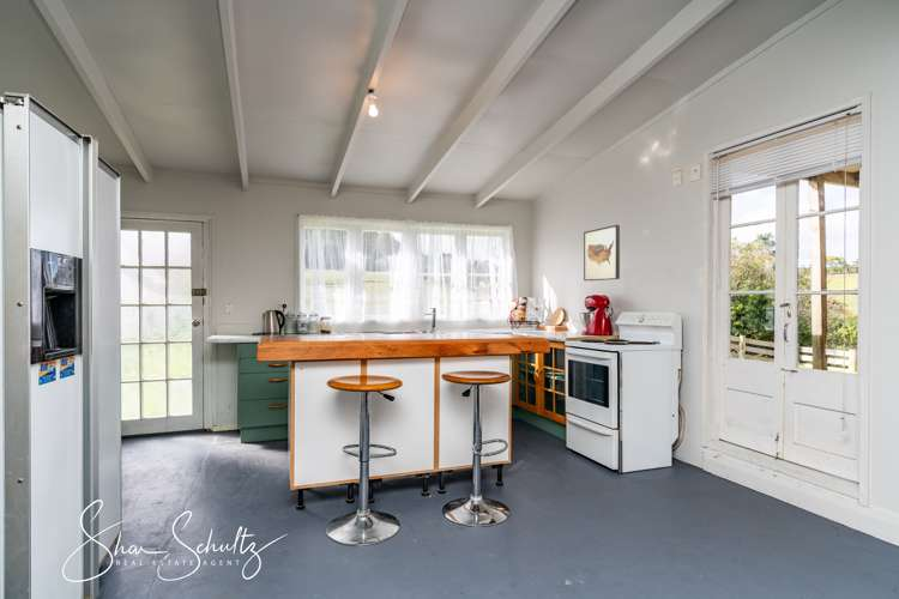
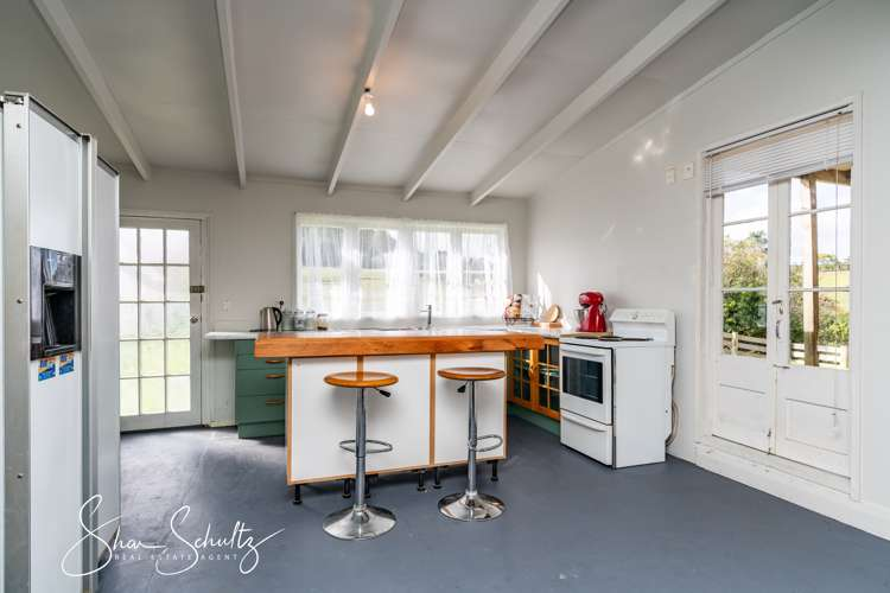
- wall art (601, 254)
